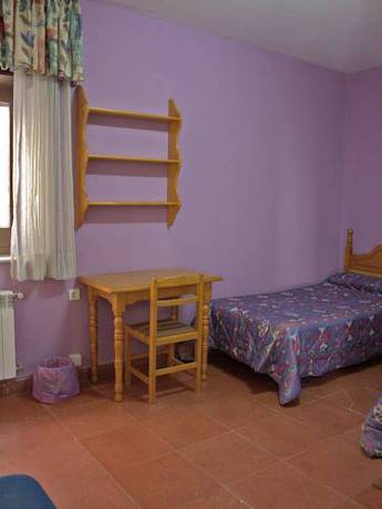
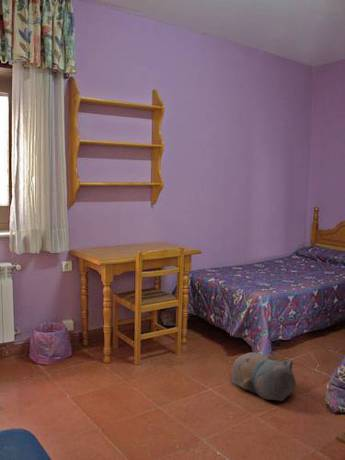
+ plush toy (261, 372)
